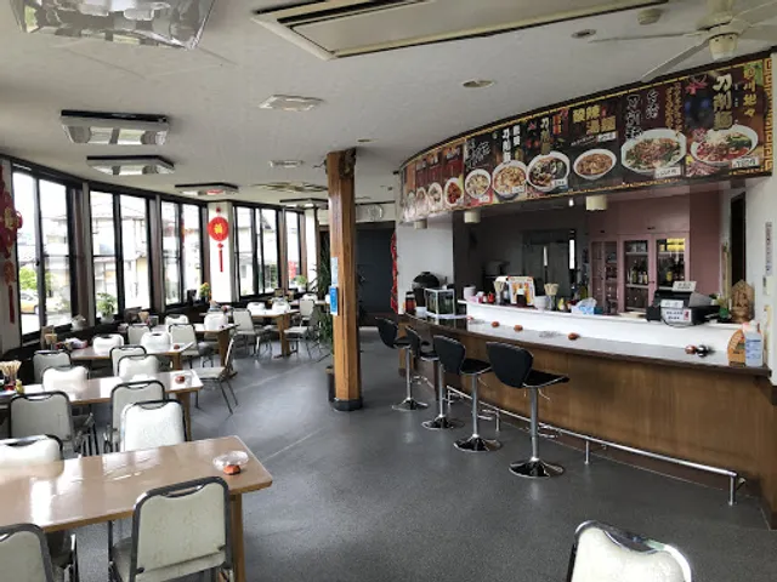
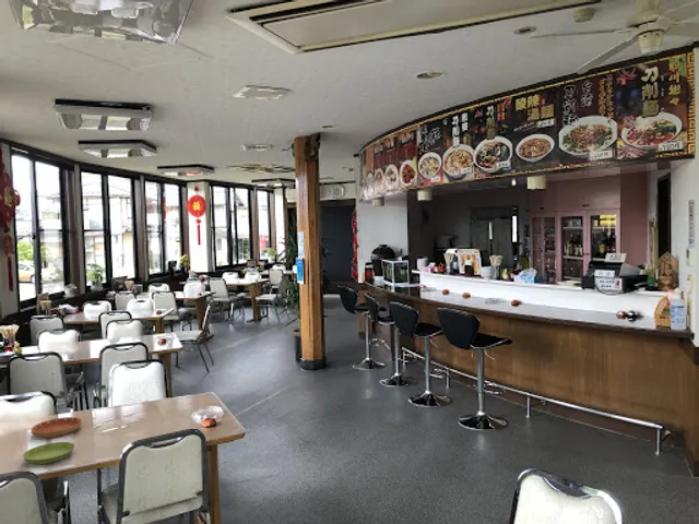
+ saucer (57, 427)
+ saucer (49, 453)
